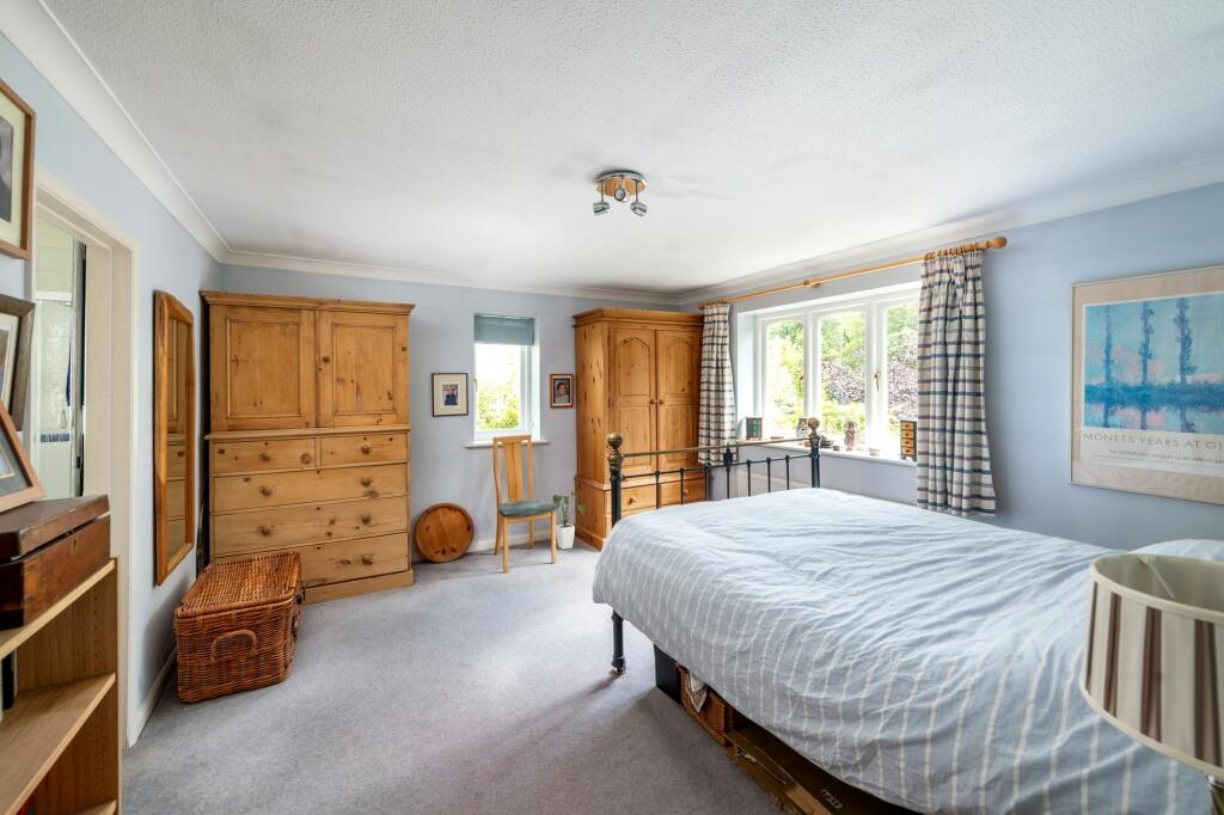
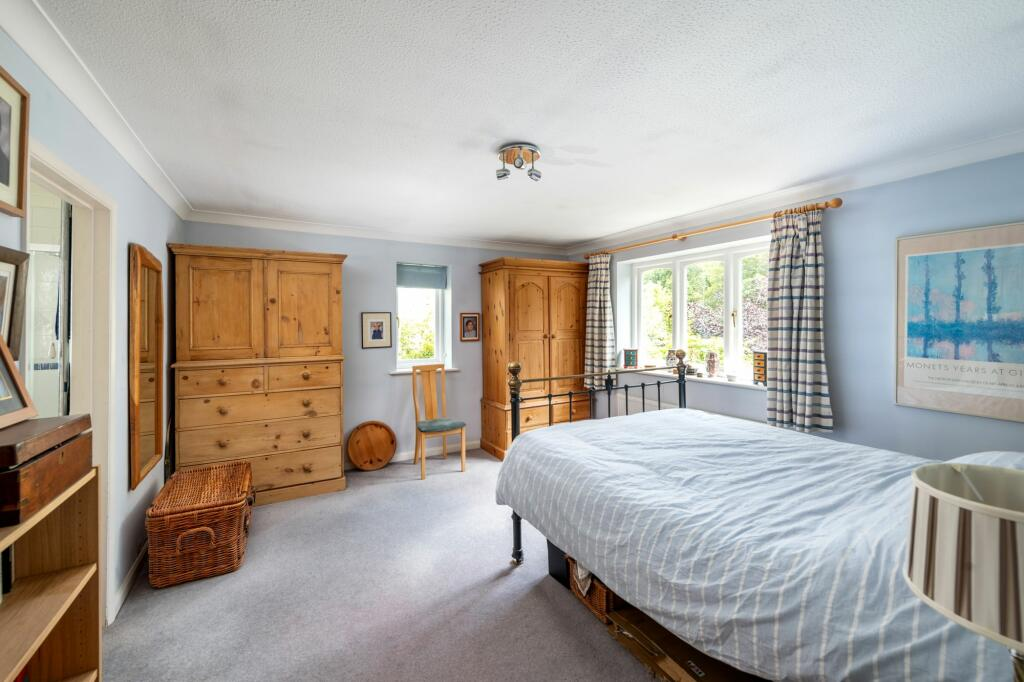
- house plant (568, 519)
